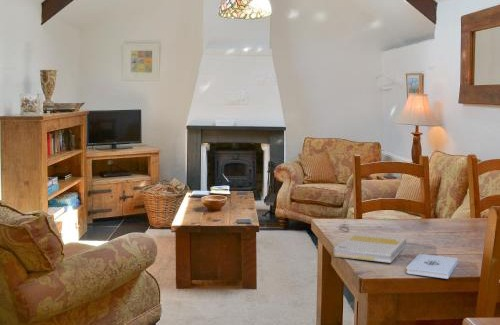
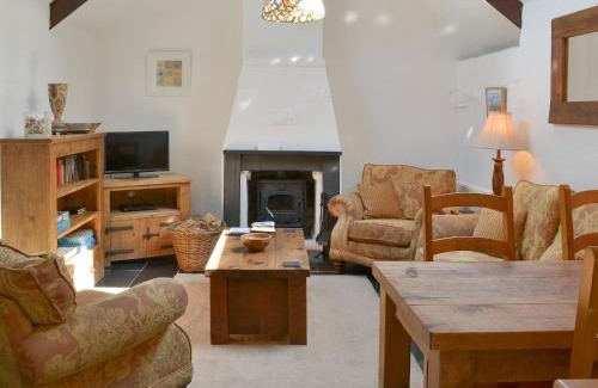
- notepad (432, 265)
- book (371, 246)
